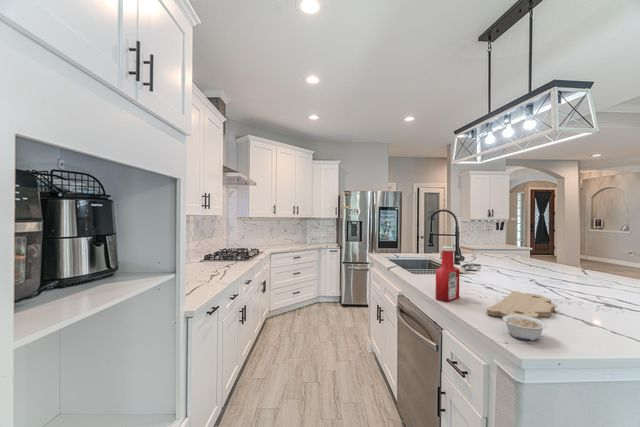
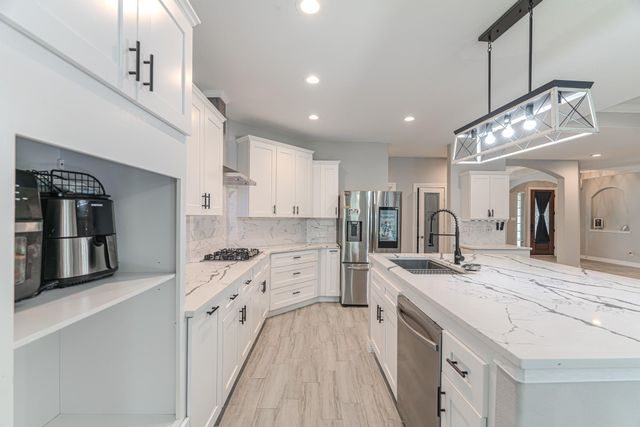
- soap bottle (447, 272)
- cutting board (525, 305)
- legume (523, 327)
